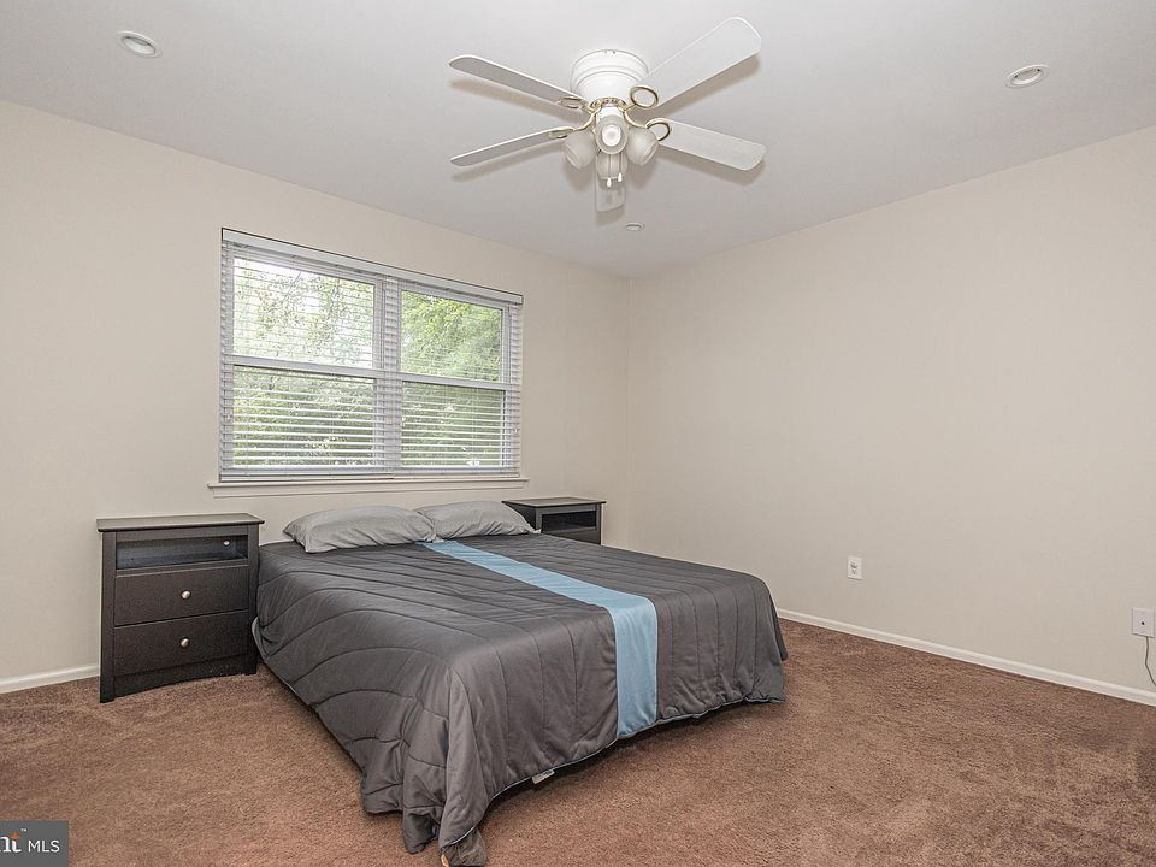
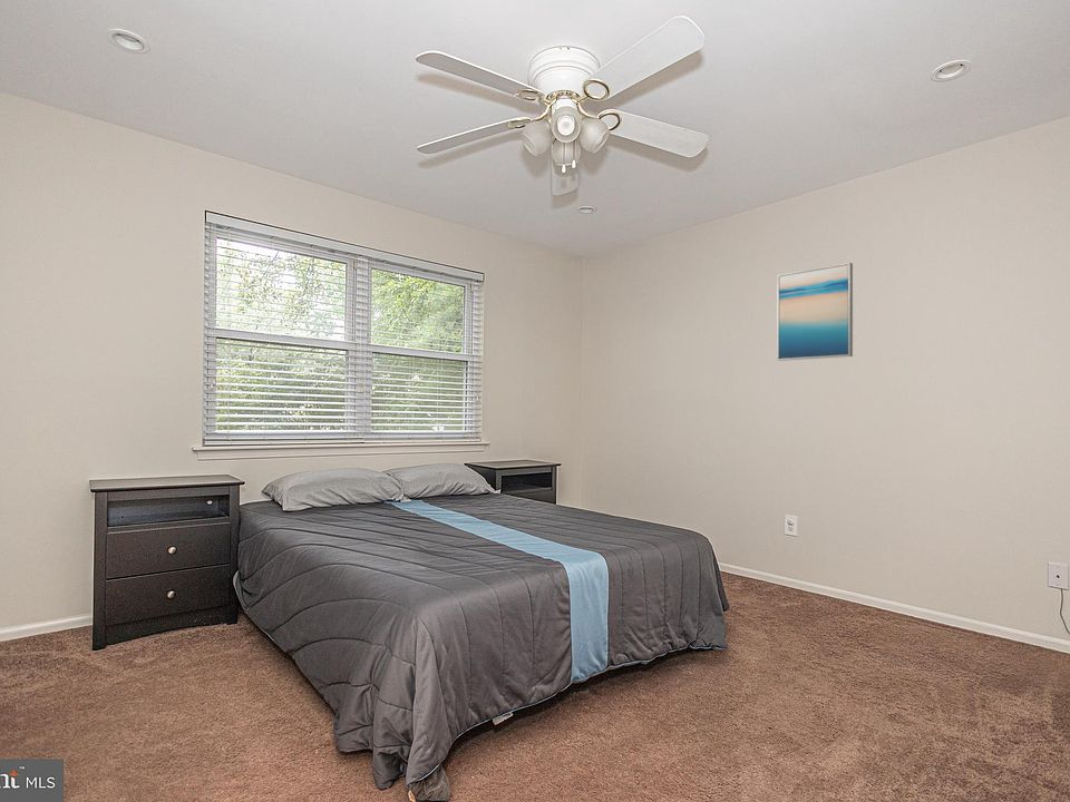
+ wall art (813, 313)
